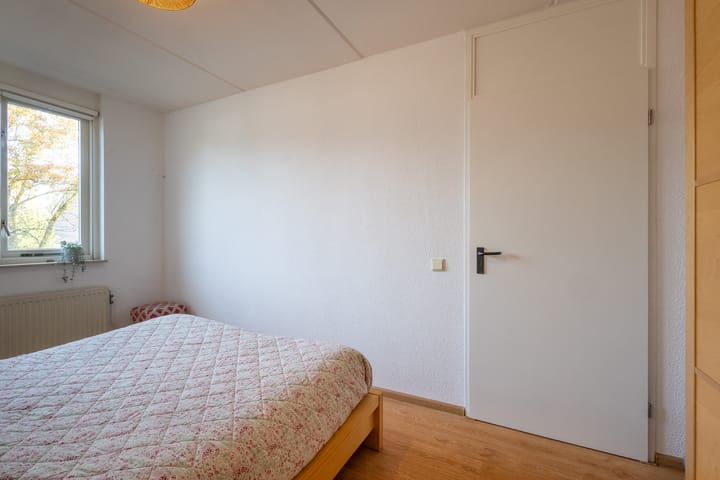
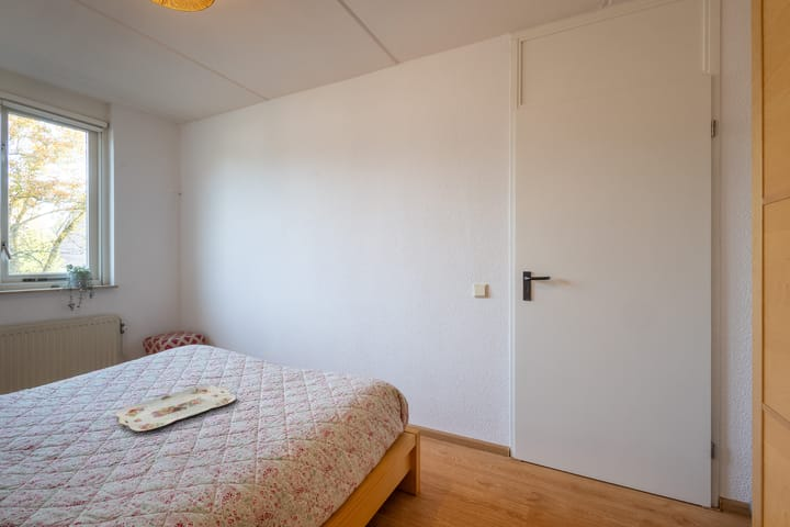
+ serving tray (179, 405)
